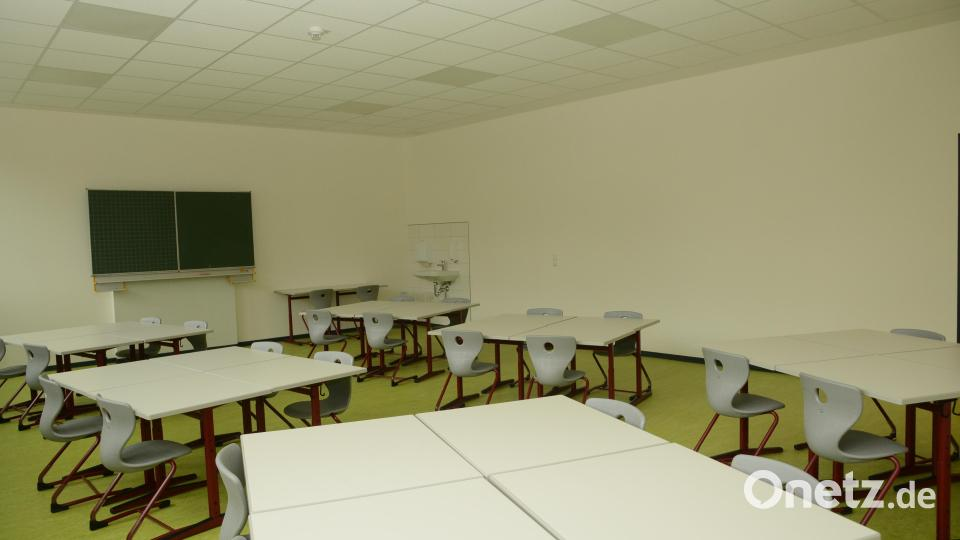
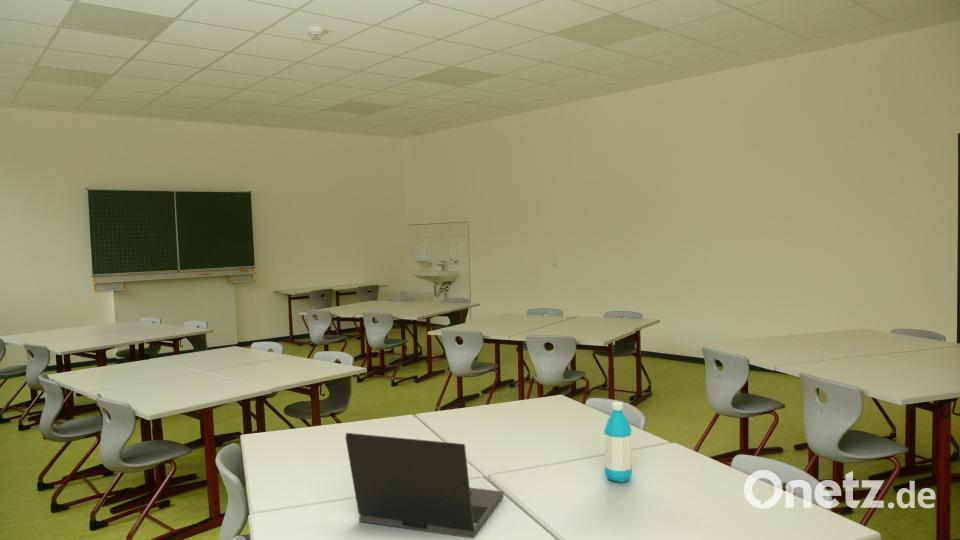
+ laptop (428, 466)
+ water bottle (617, 441)
